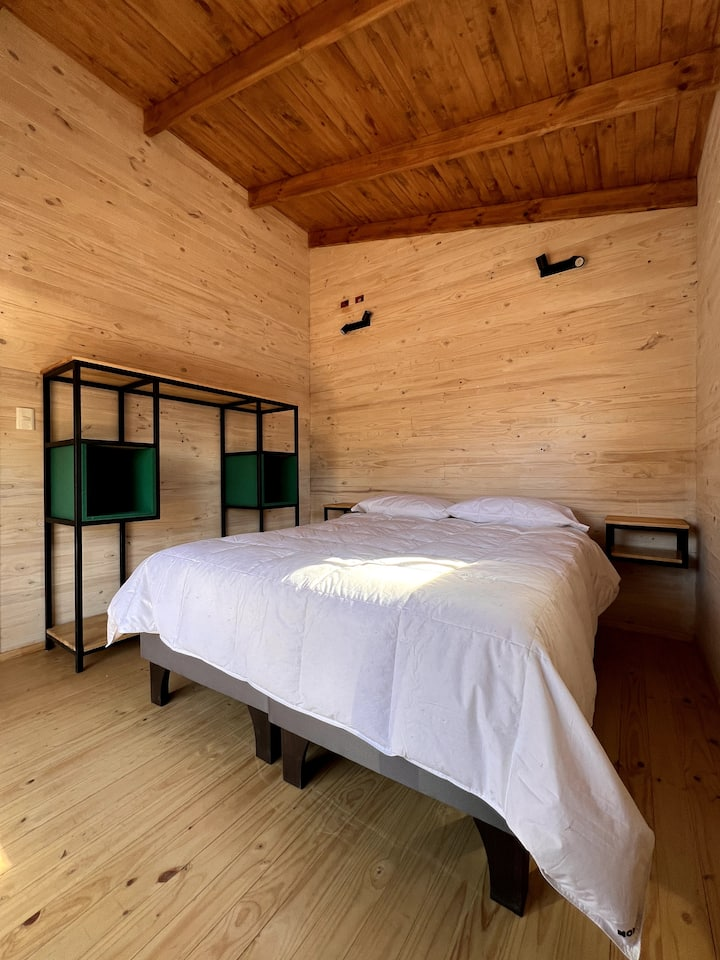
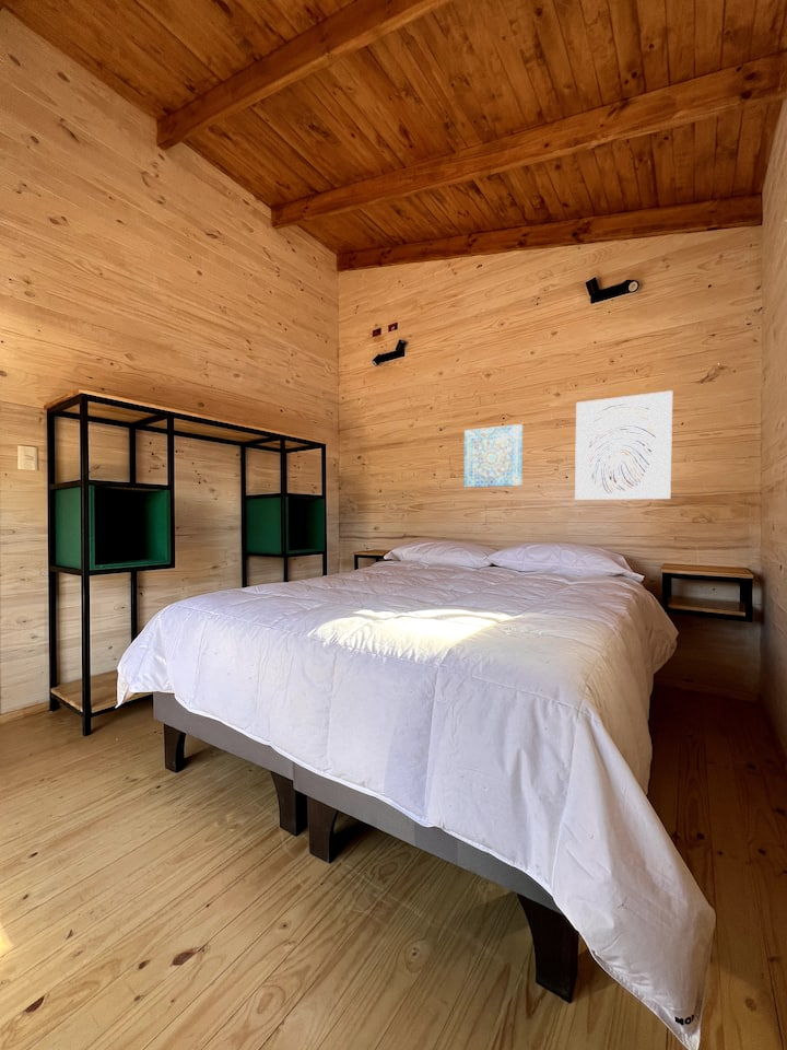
+ wall art (621, 448)
+ wall art (492, 456)
